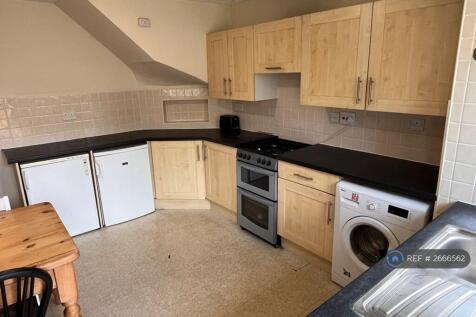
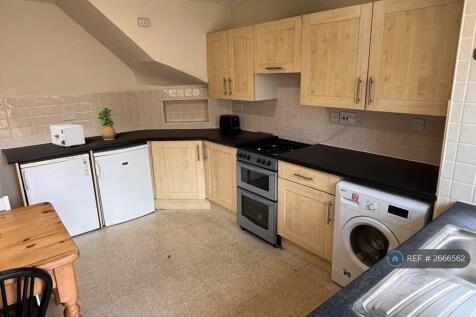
+ toaster (66, 135)
+ potted plant (105, 123)
